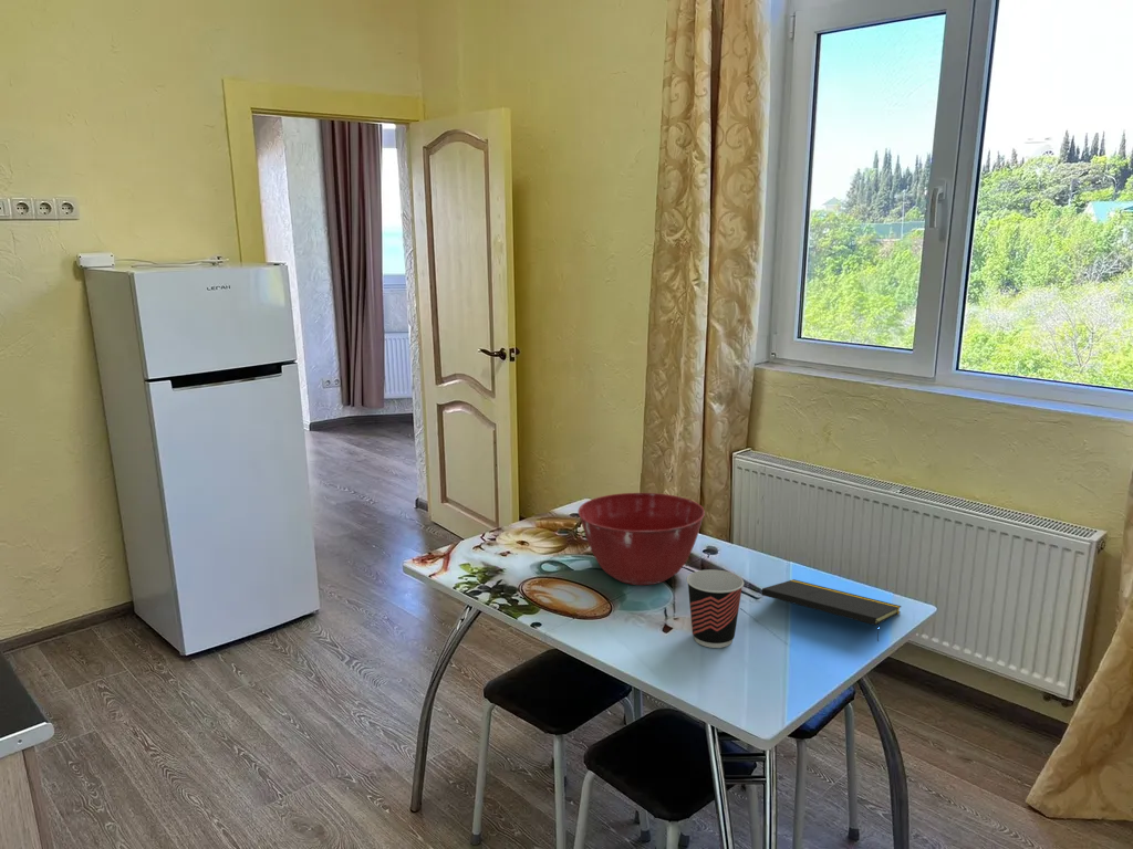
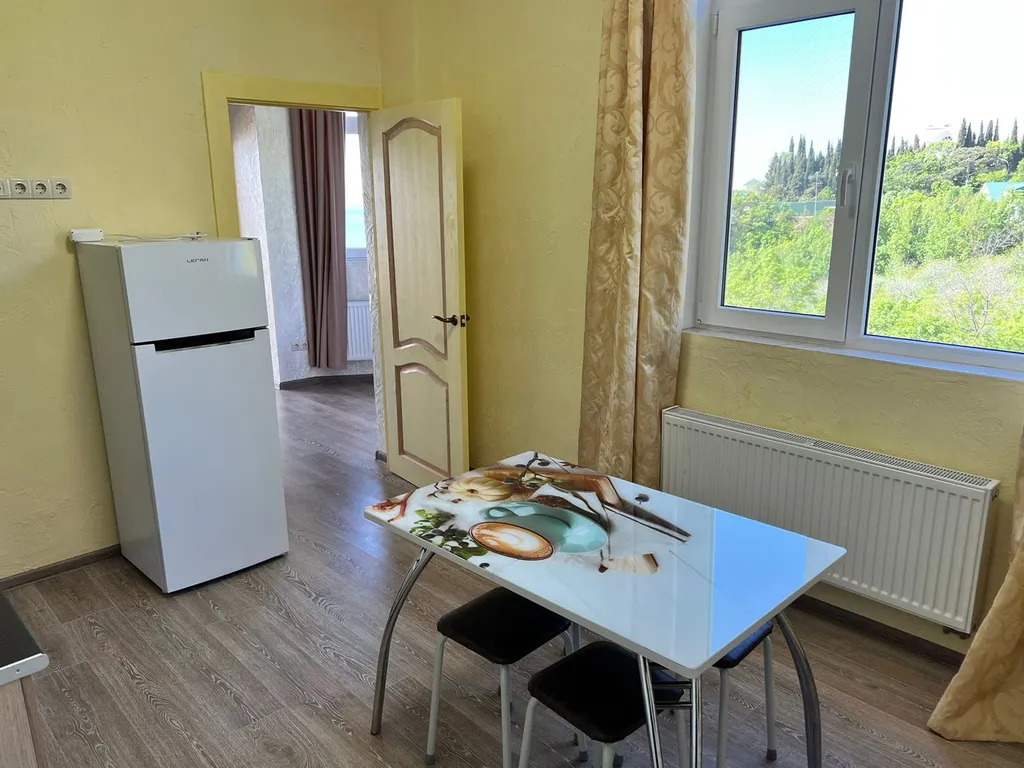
- notepad (831, 600)
- cup (714, 609)
- mixing bowl (640, 542)
